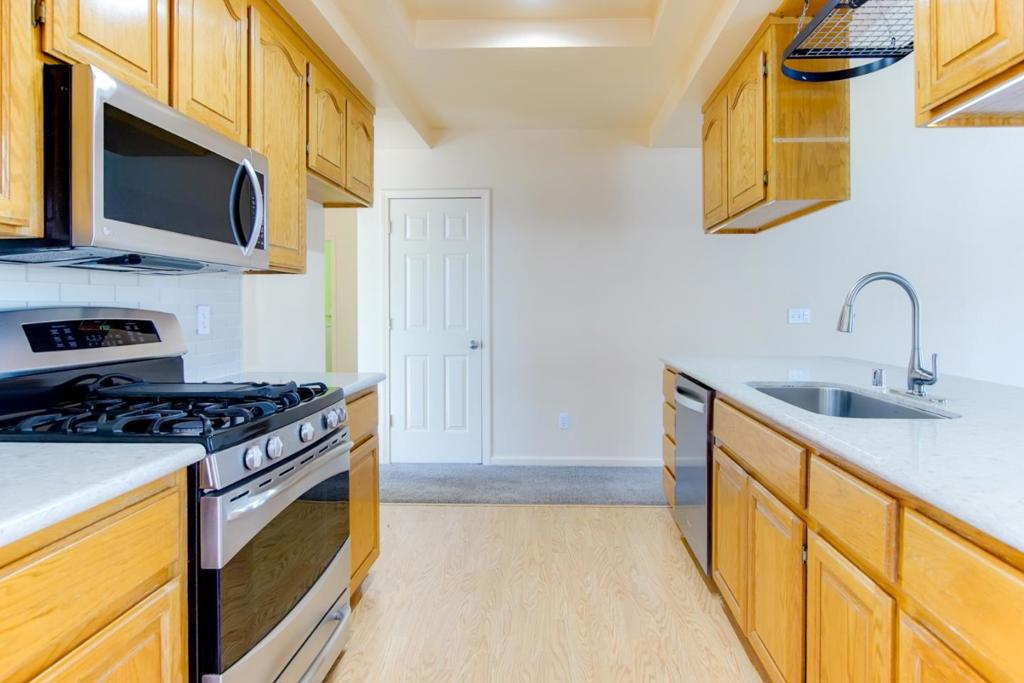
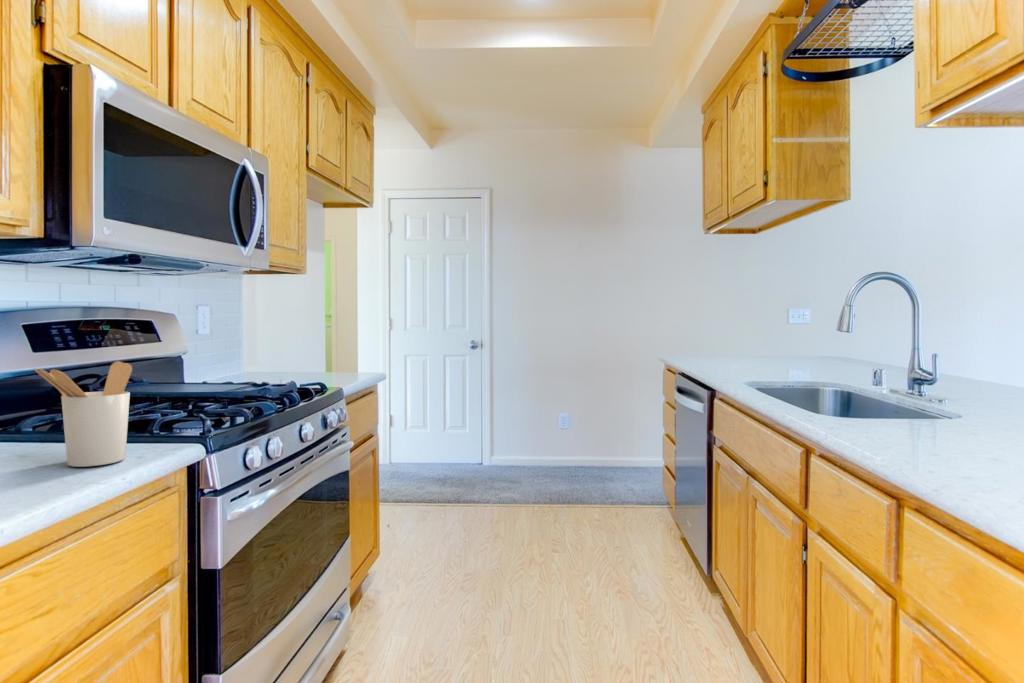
+ utensil holder (83, 413)
